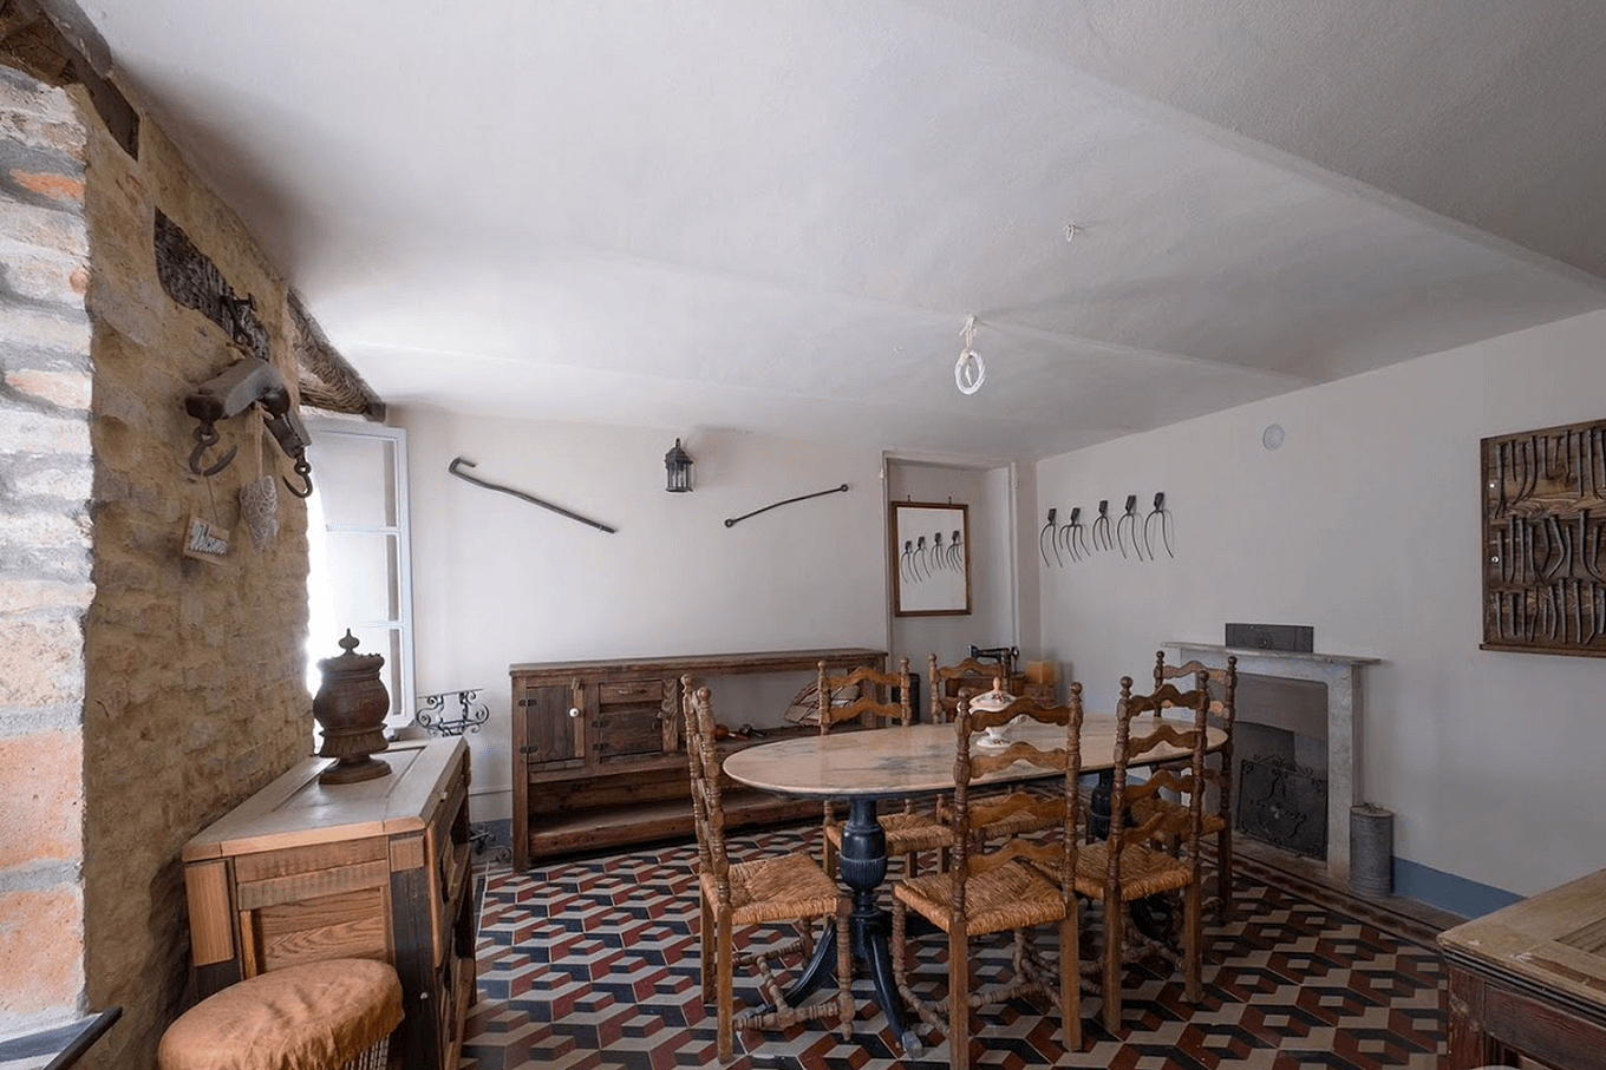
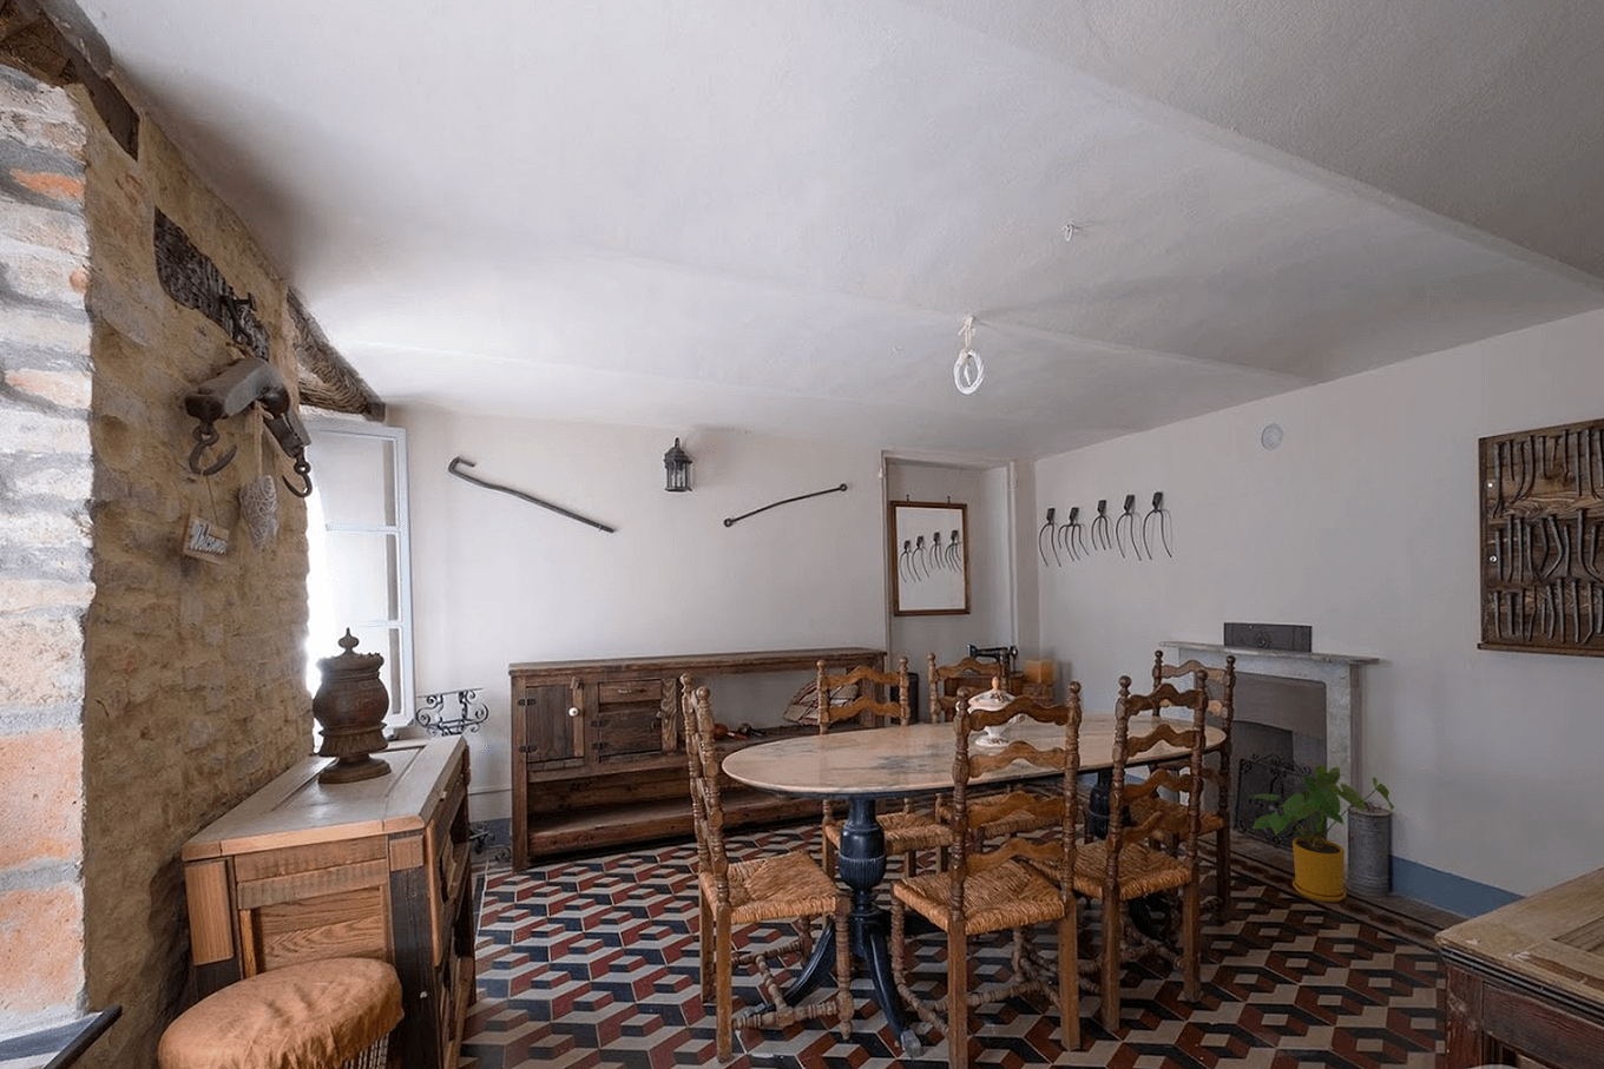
+ house plant (1316, 830)
